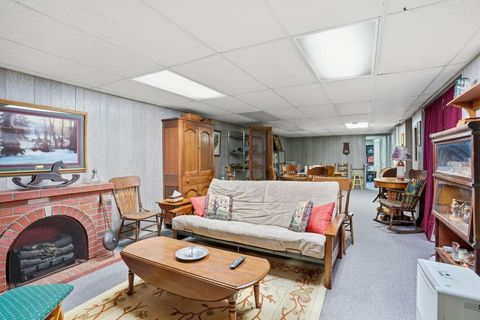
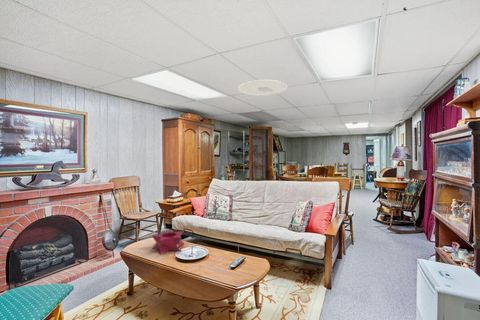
+ ceiling light (262, 86)
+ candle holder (167, 241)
